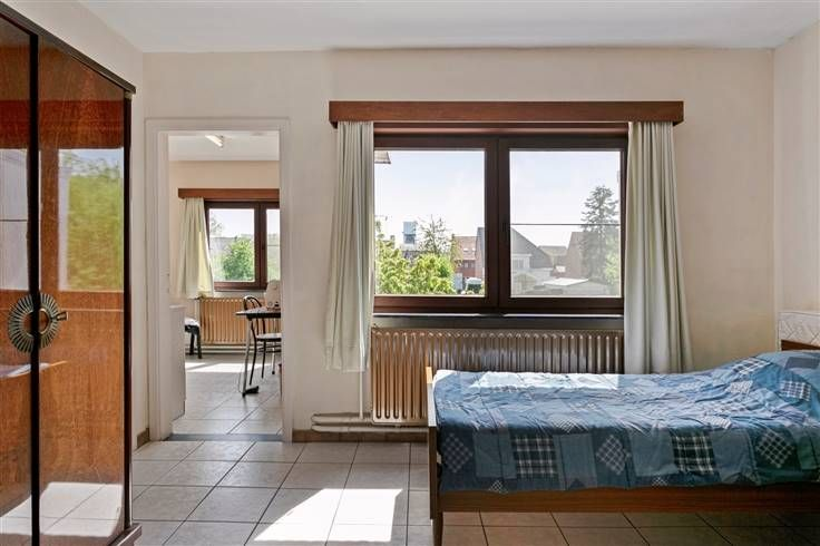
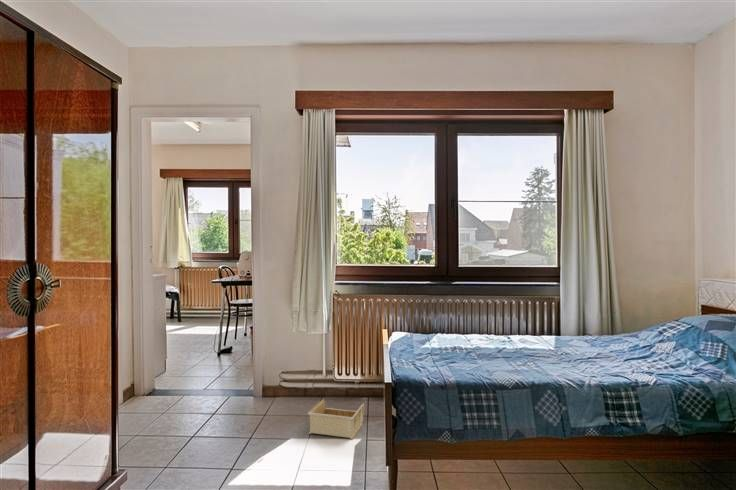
+ storage bin (337, 417)
